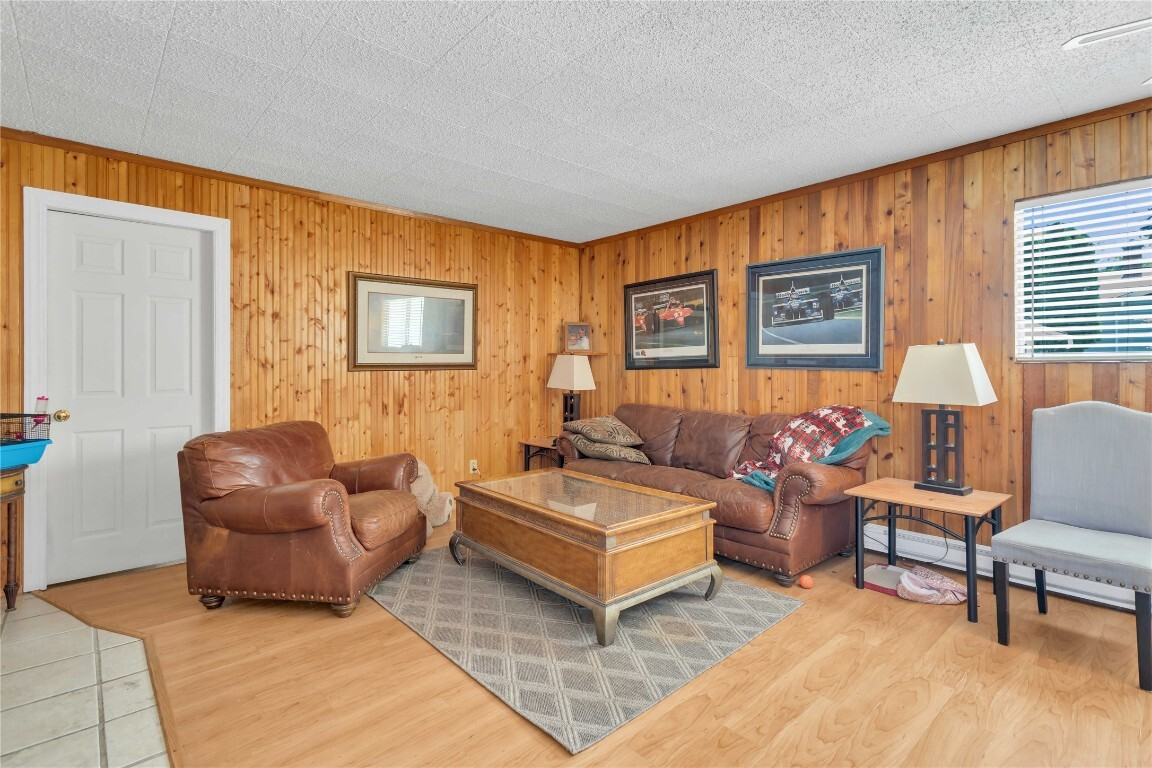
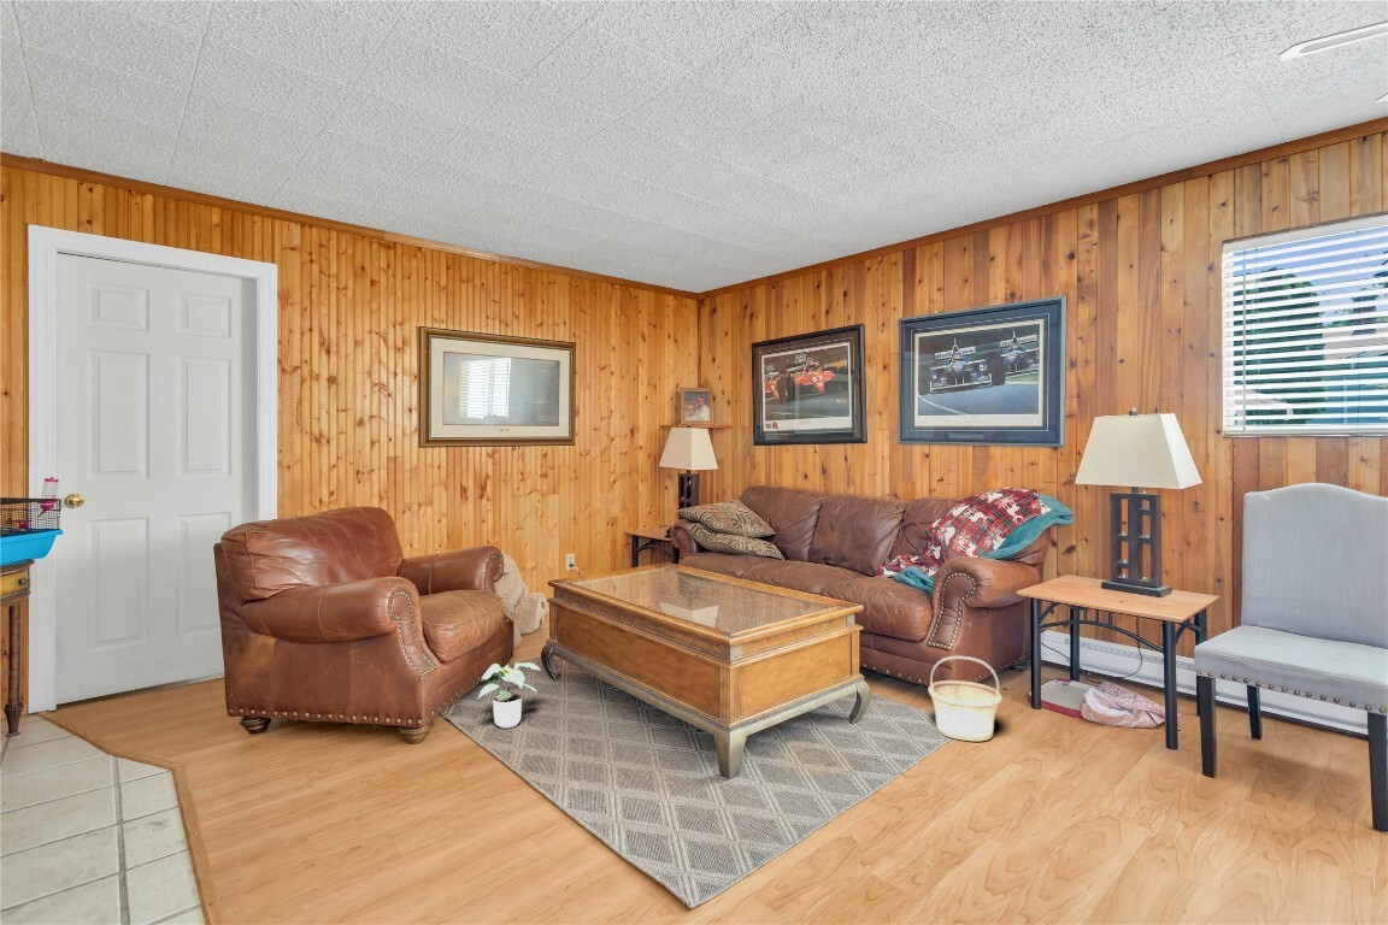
+ potted plant (508, 693)
+ basket (964, 694)
